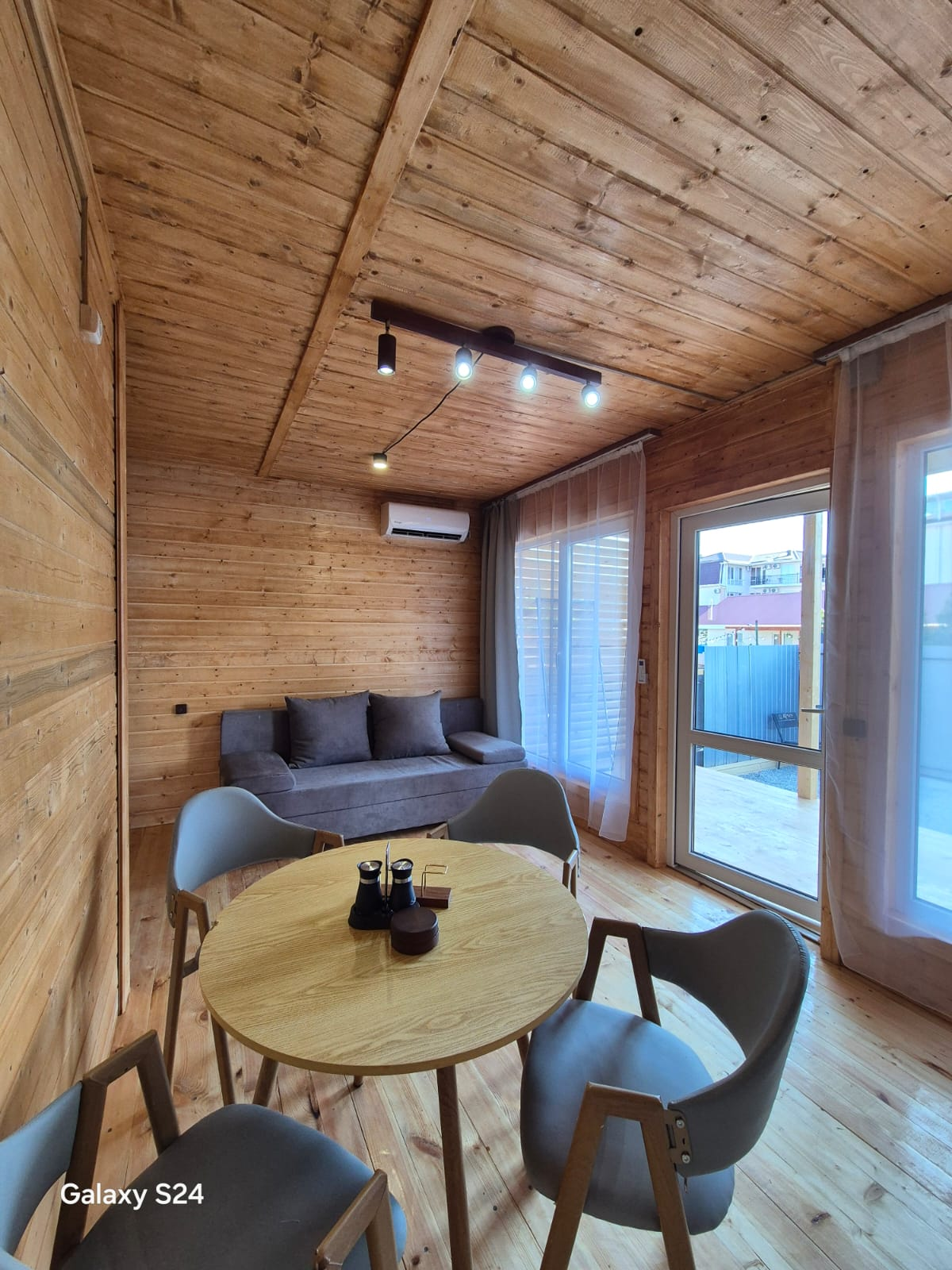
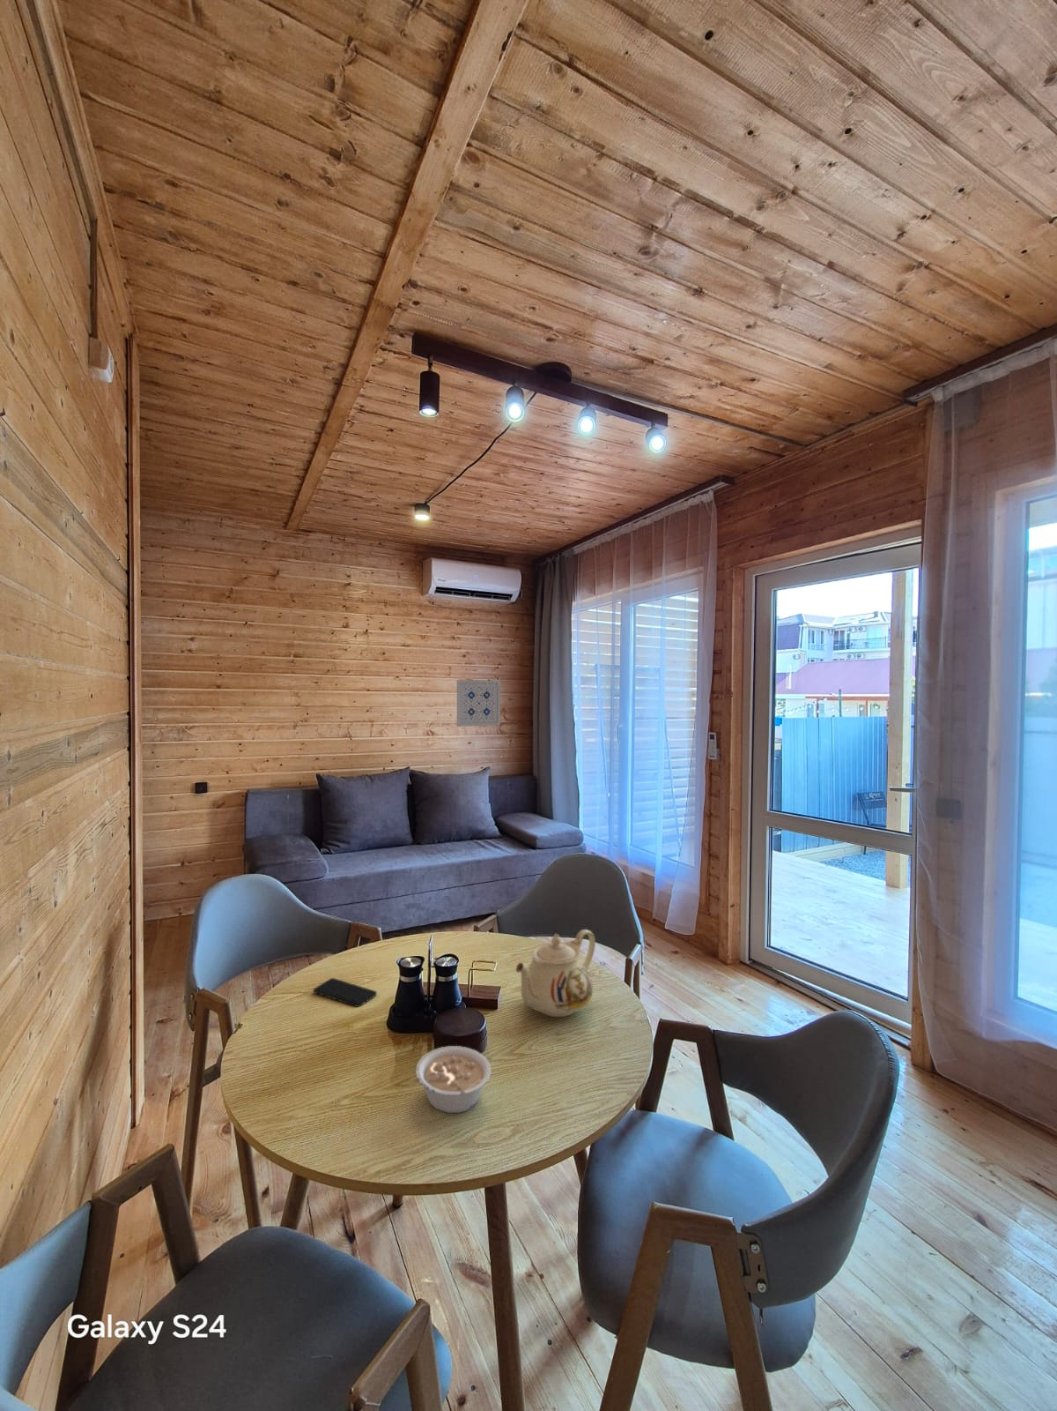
+ teapot (556, 970)
+ legume (455, 1080)
+ smartphone (344, 991)
+ wall art (479, 703)
